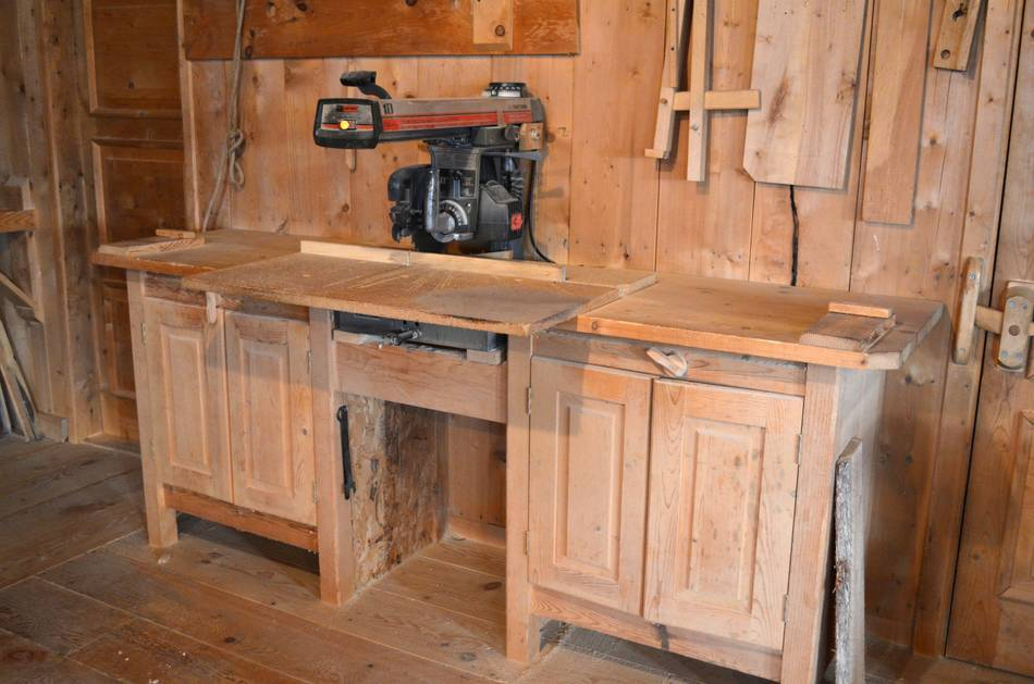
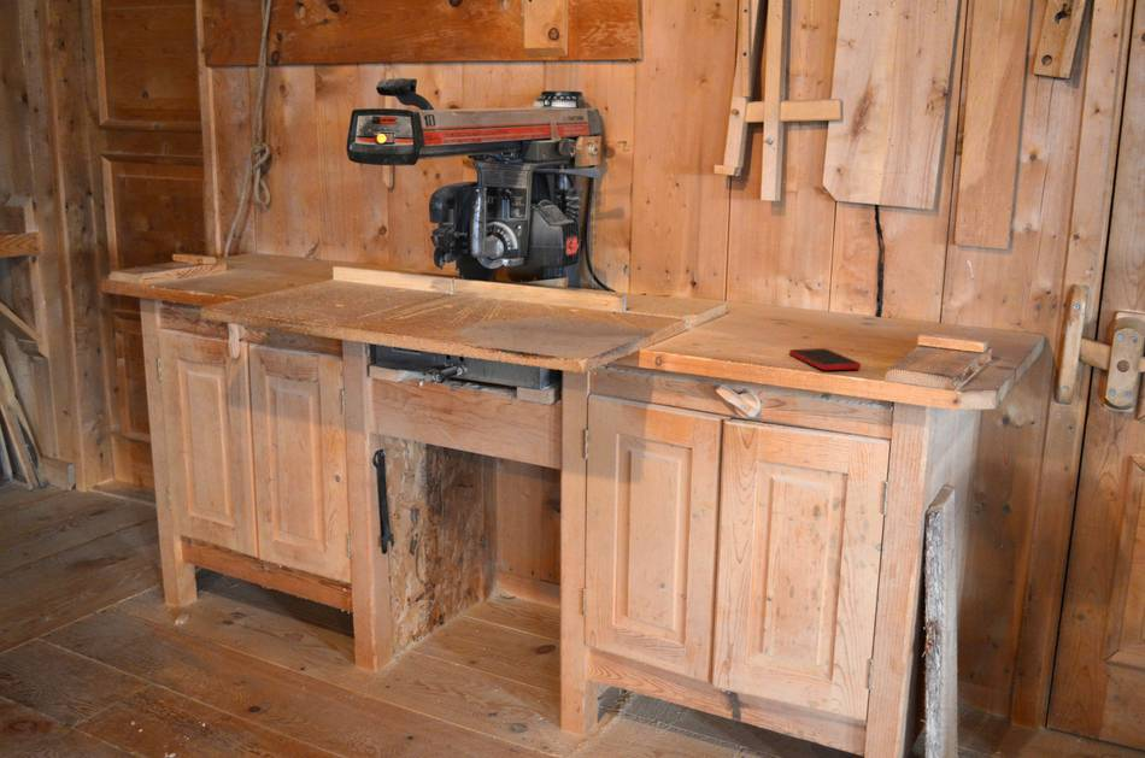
+ cell phone (823, 359)
